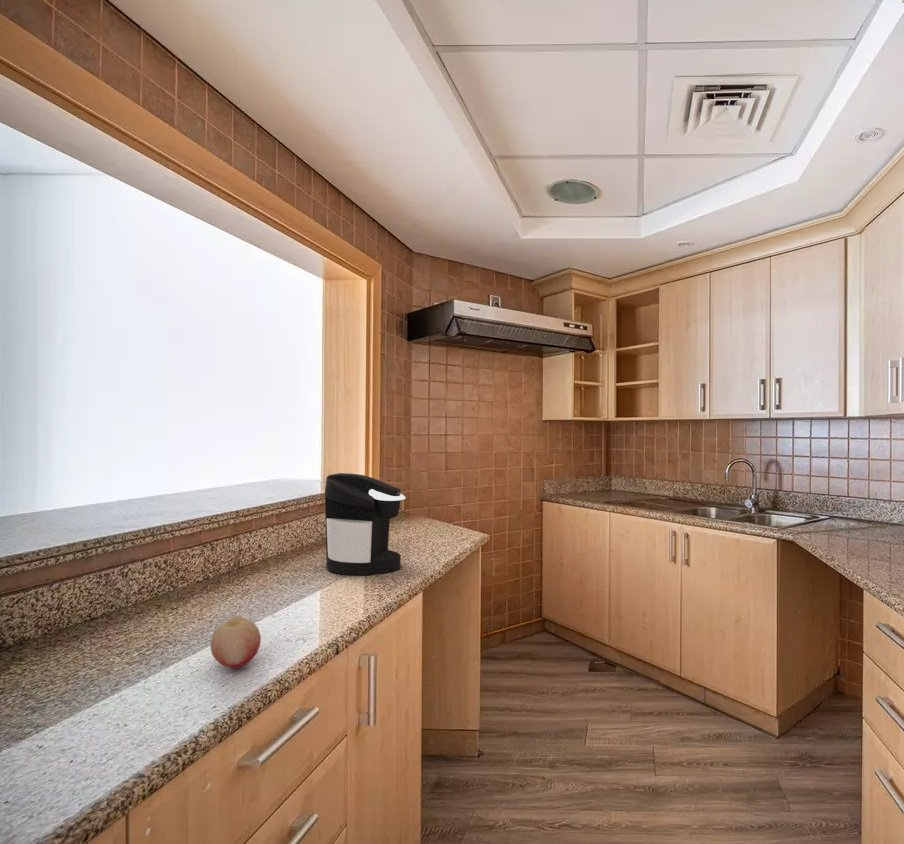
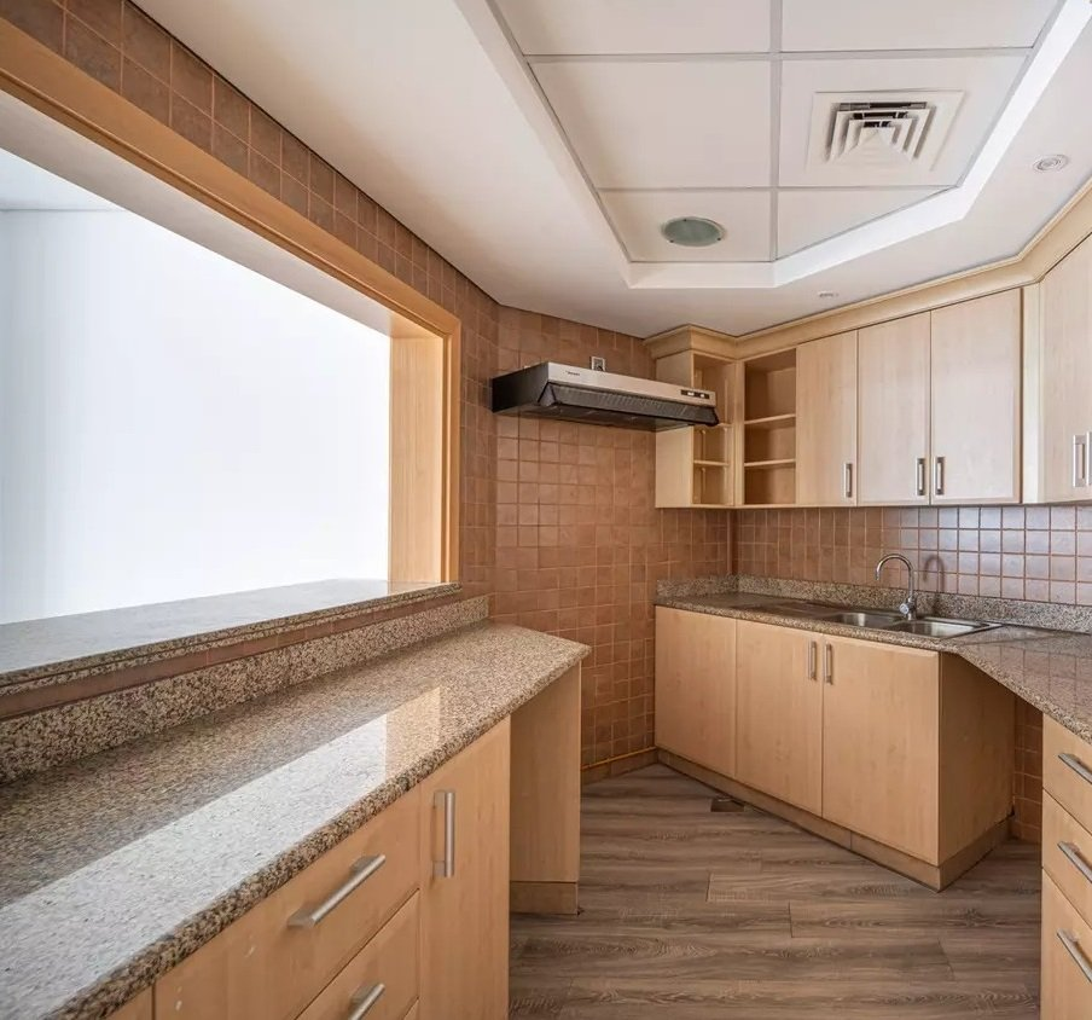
- fruit (235, 642)
- coffee maker (366, 520)
